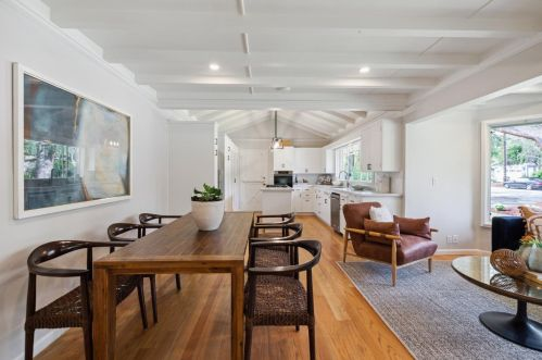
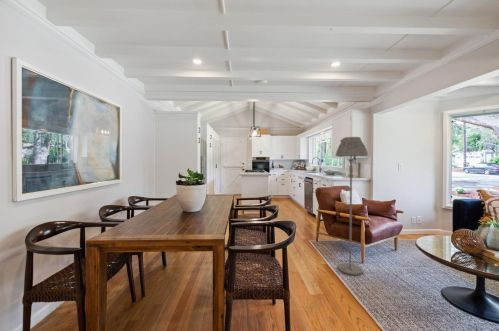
+ floor lamp (351, 203)
